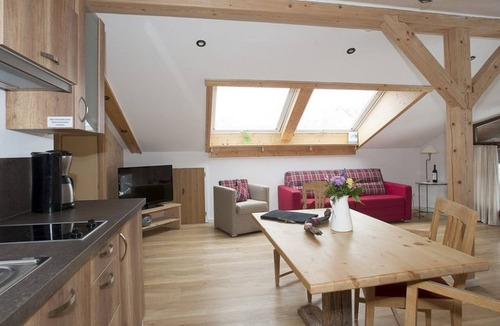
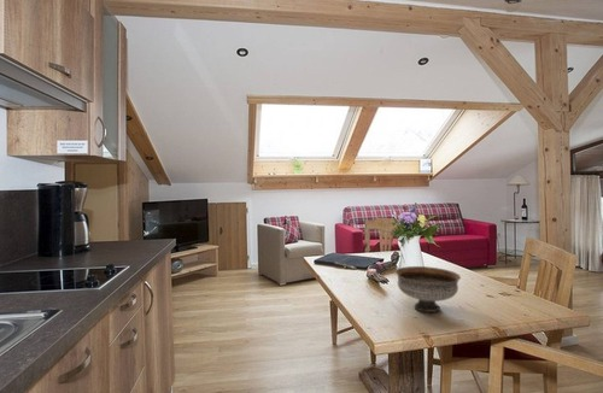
+ bowl (427, 291)
